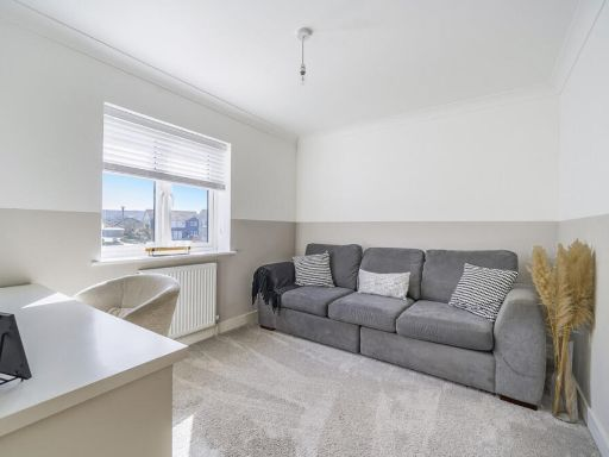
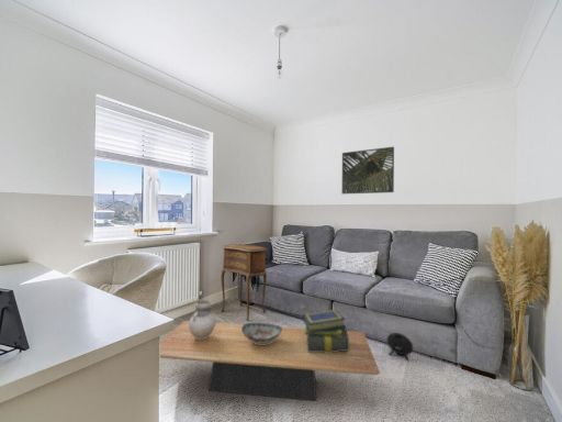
+ vase (202, 320)
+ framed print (367, 171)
+ speaker (400, 344)
+ stack of books (325, 330)
+ coffee table (263, 363)
+ decorative bowl (261, 334)
+ side table (246, 278)
